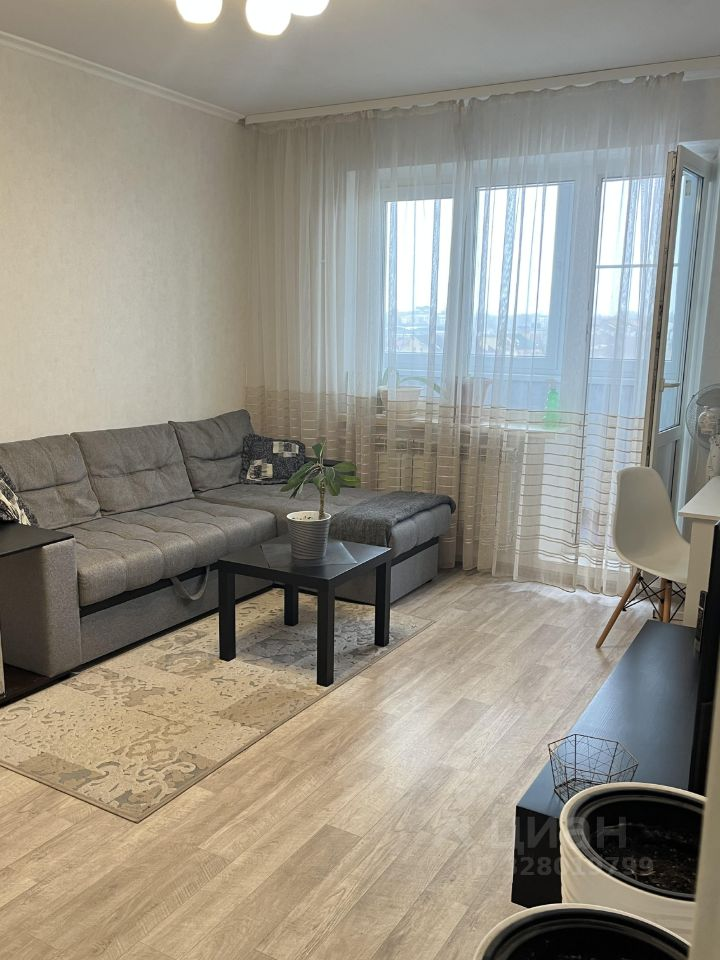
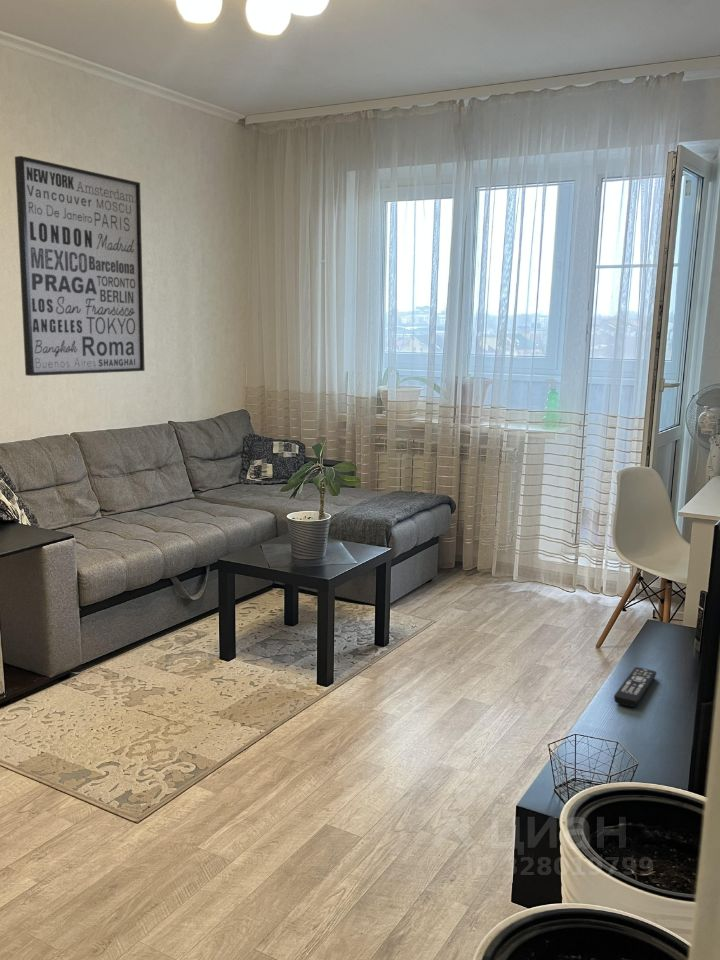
+ remote control (635, 686)
+ wall art (85, 273)
